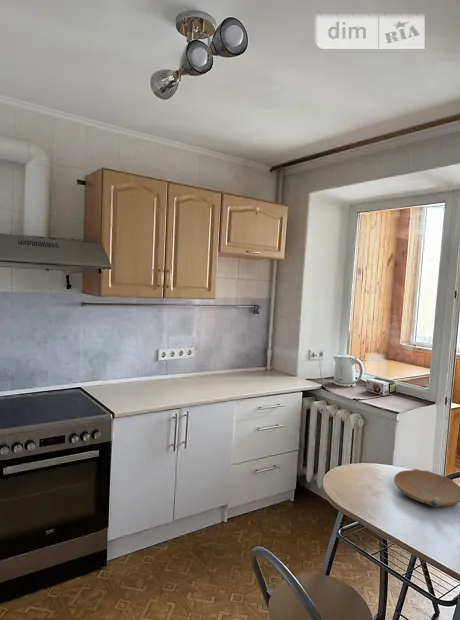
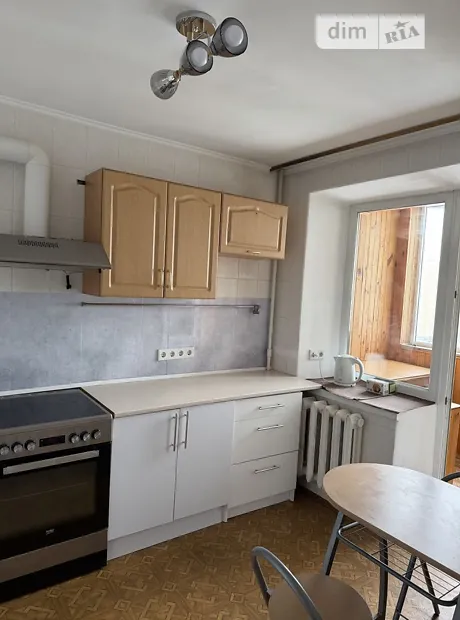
- bowl (428, 488)
